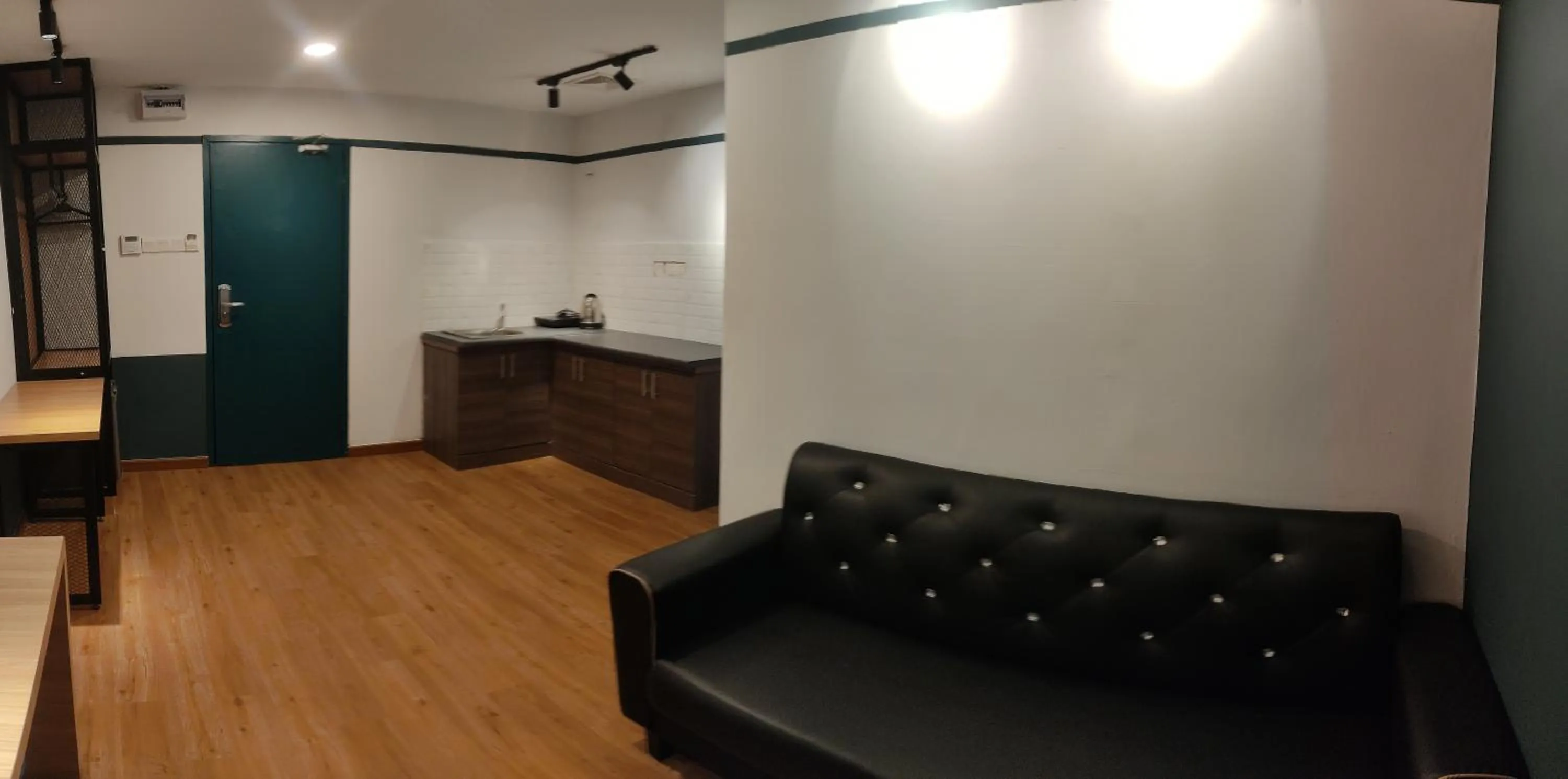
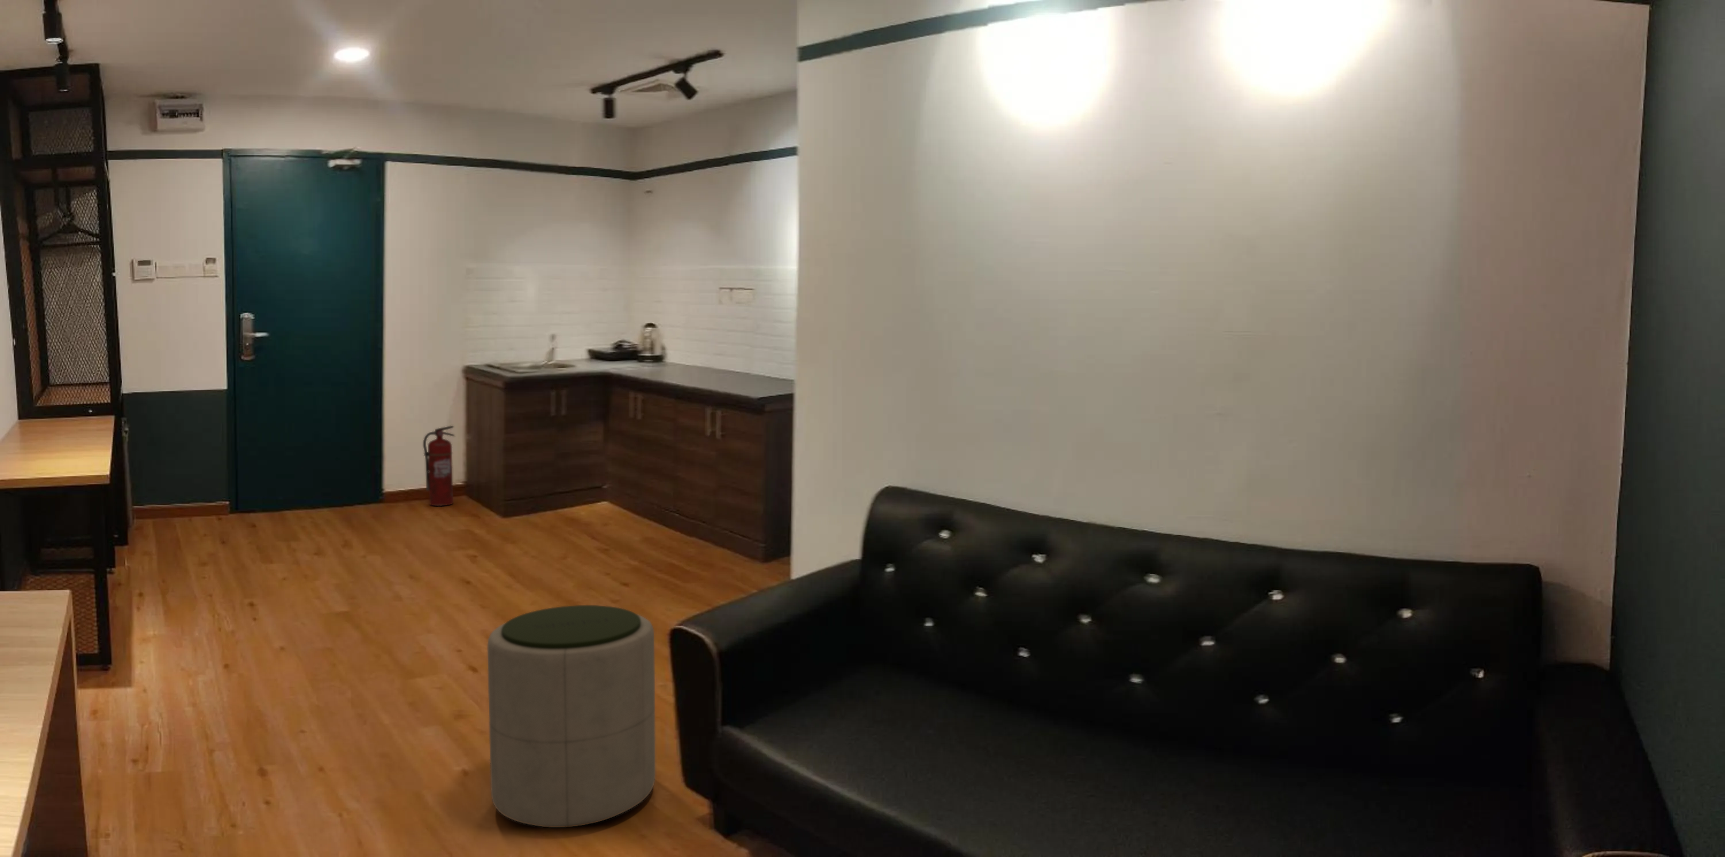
+ fire extinguisher (439, 465)
+ ottoman (573, 710)
